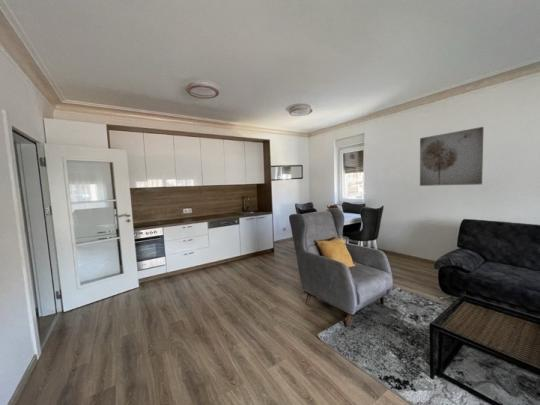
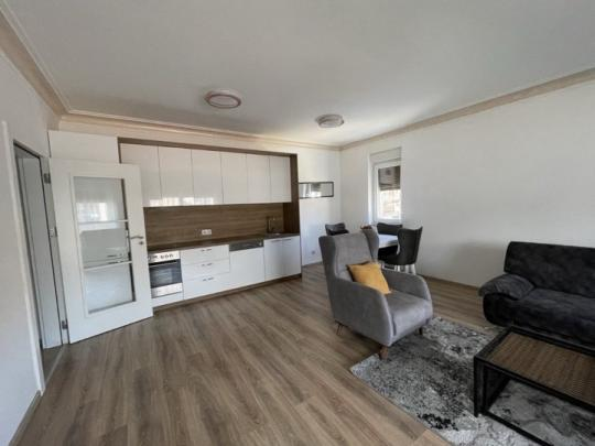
- wall art (448, 159)
